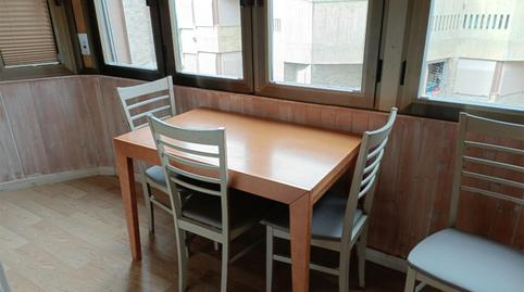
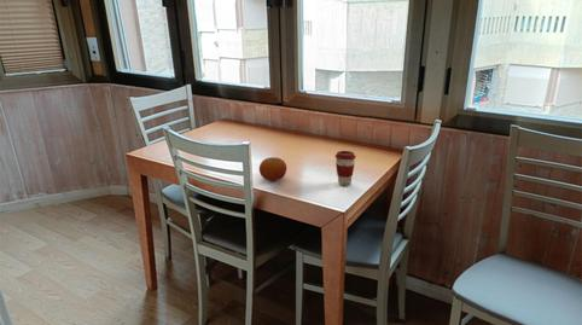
+ fruit (273, 168)
+ coffee cup (344, 168)
